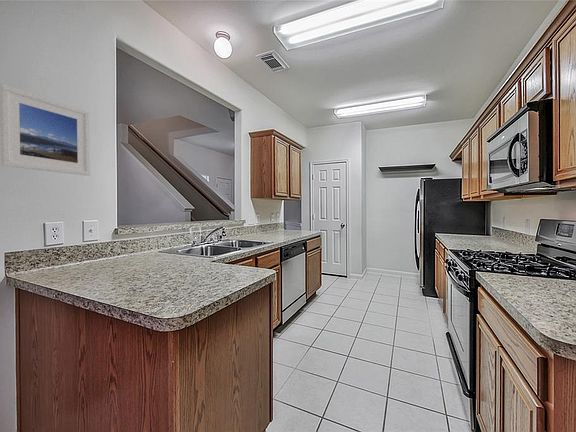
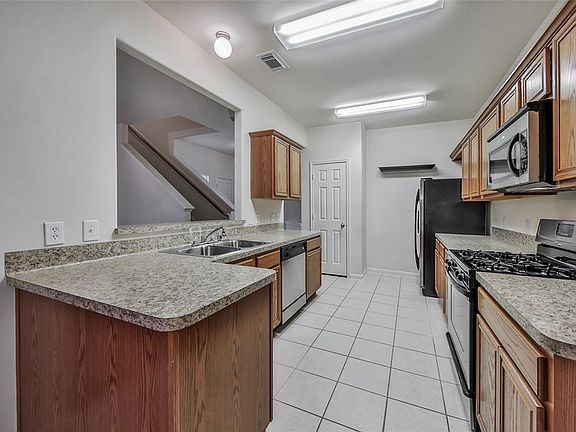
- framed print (50, 135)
